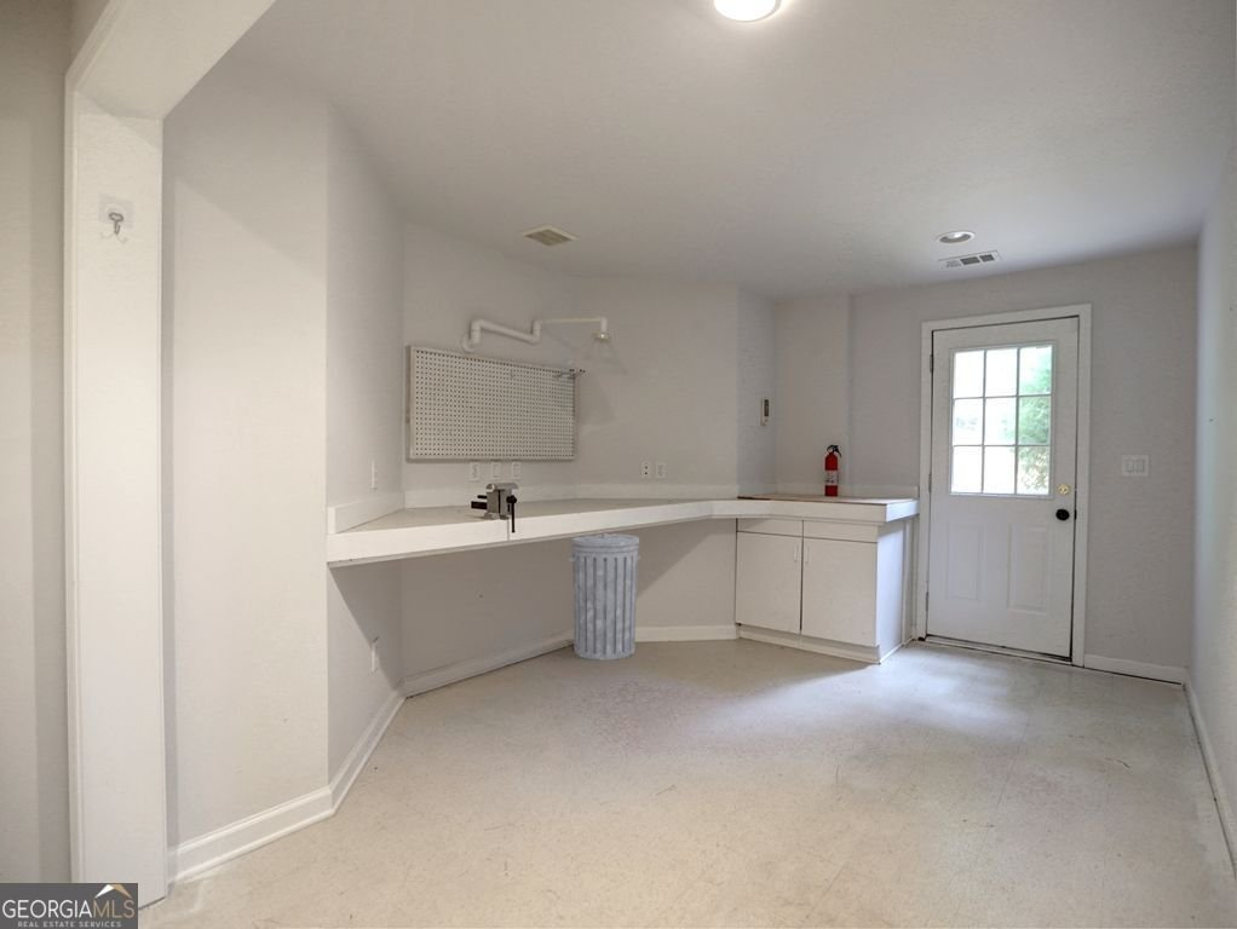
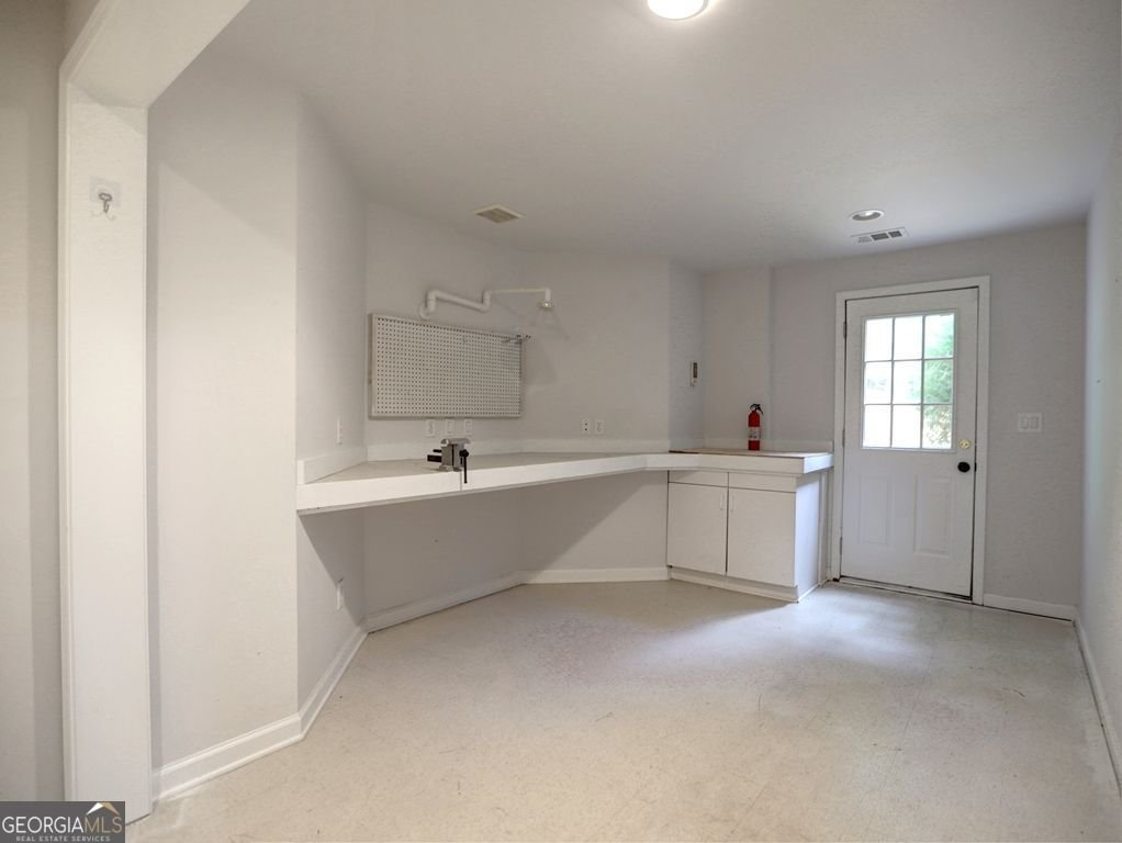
- trash can (604, 590)
